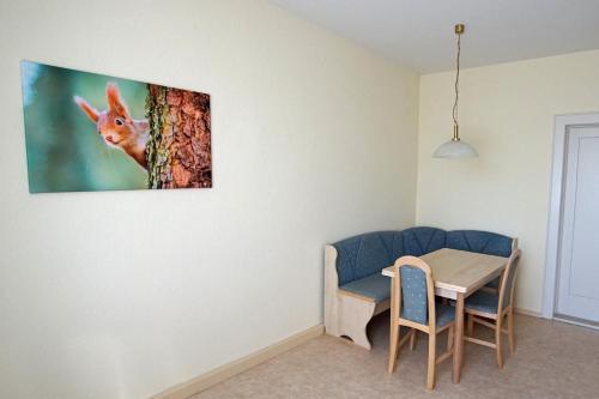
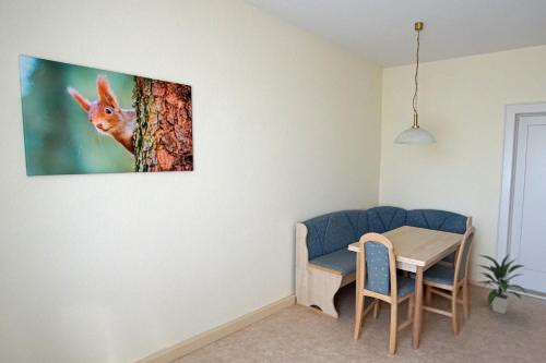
+ indoor plant (499, 282)
